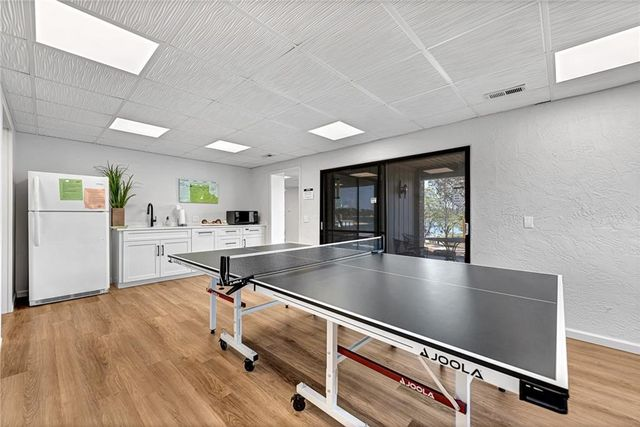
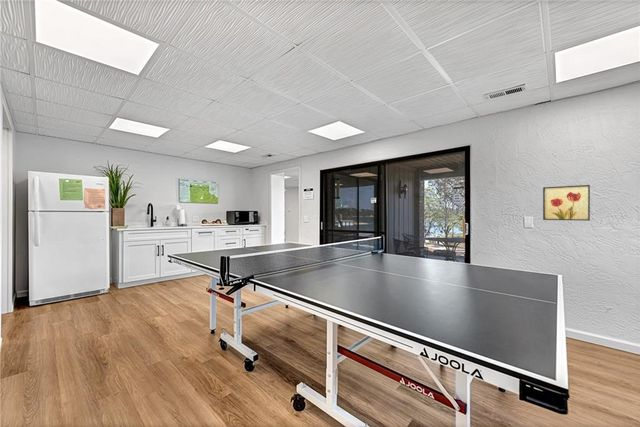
+ wall art (565, 203)
